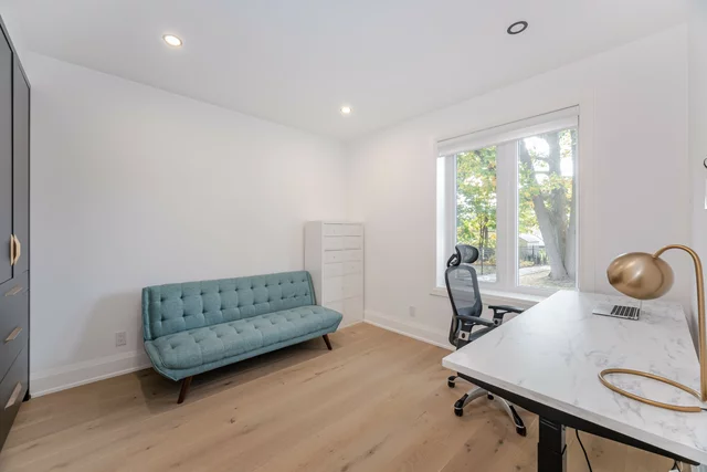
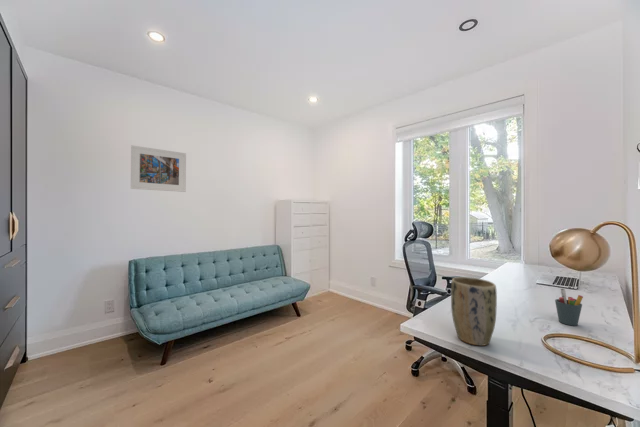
+ plant pot (472, 310)
+ pen holder (568, 307)
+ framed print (160, 170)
